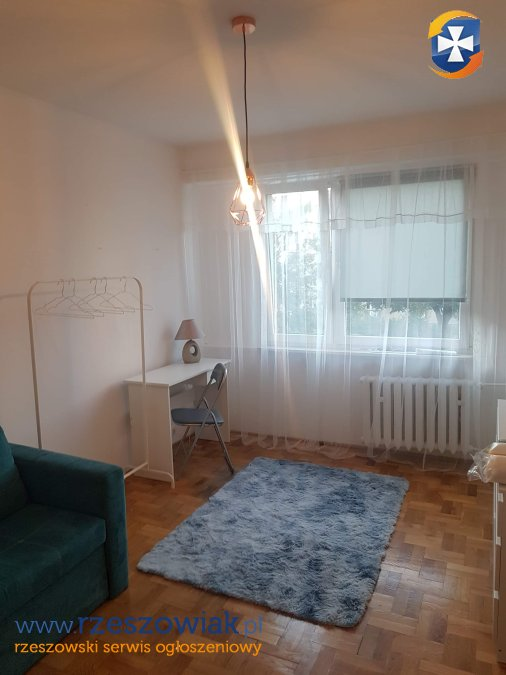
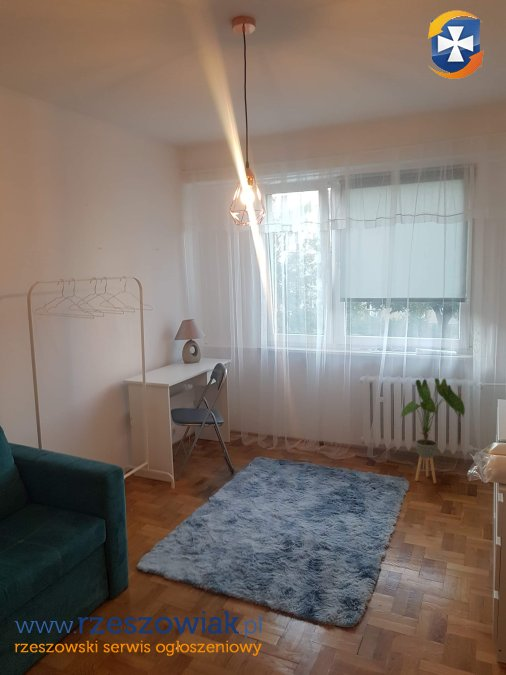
+ house plant (430, 429)
